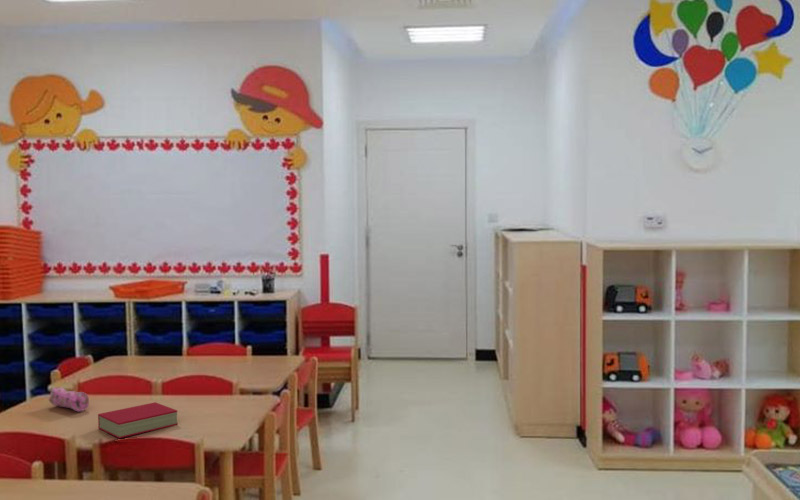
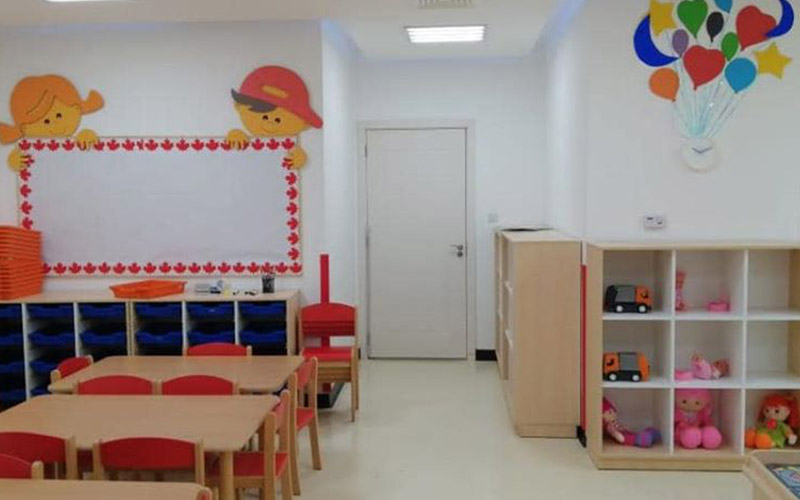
- pencil case (69, 398)
- book (138, 419)
